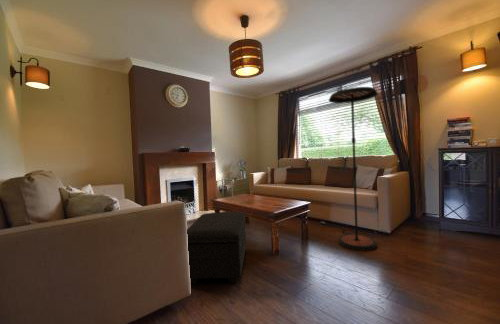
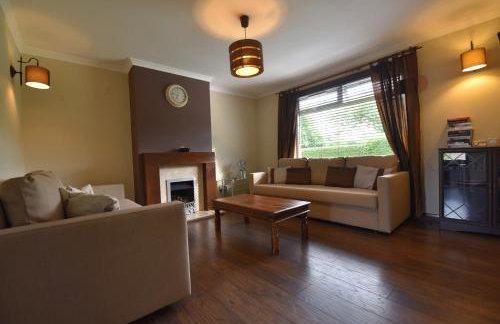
- floor lamp (353, 167)
- footstool (218, 242)
